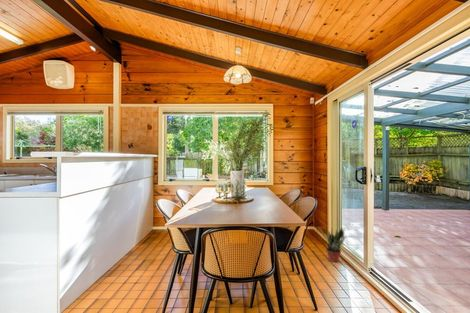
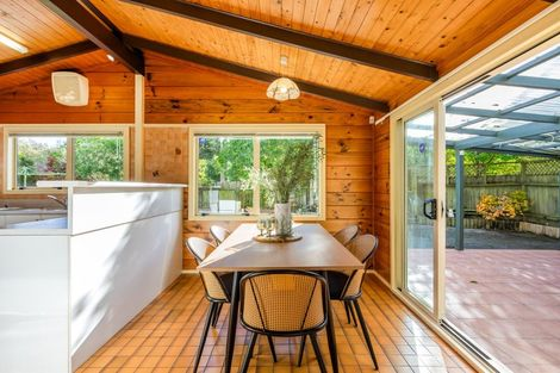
- potted plant (331, 241)
